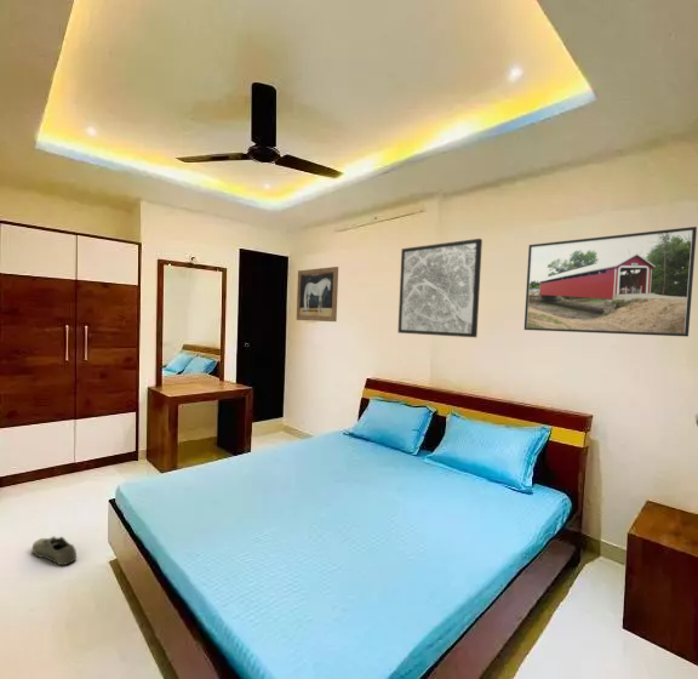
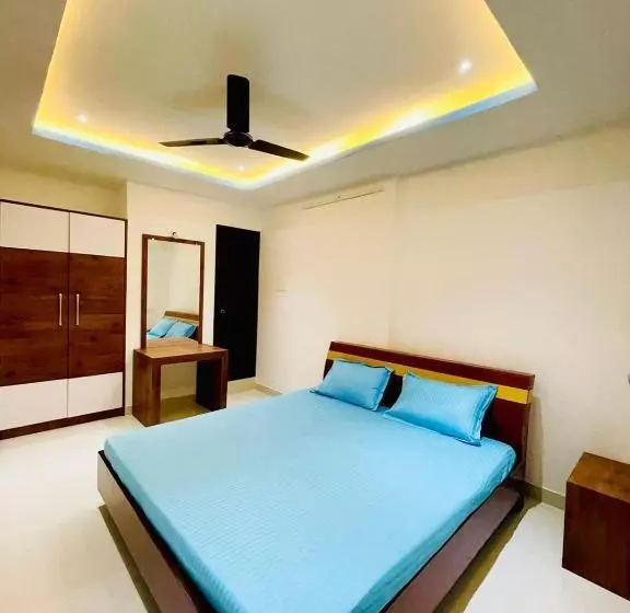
- shoe (53, 546)
- wall art (315, 295)
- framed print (599, 285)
- wall art (436, 290)
